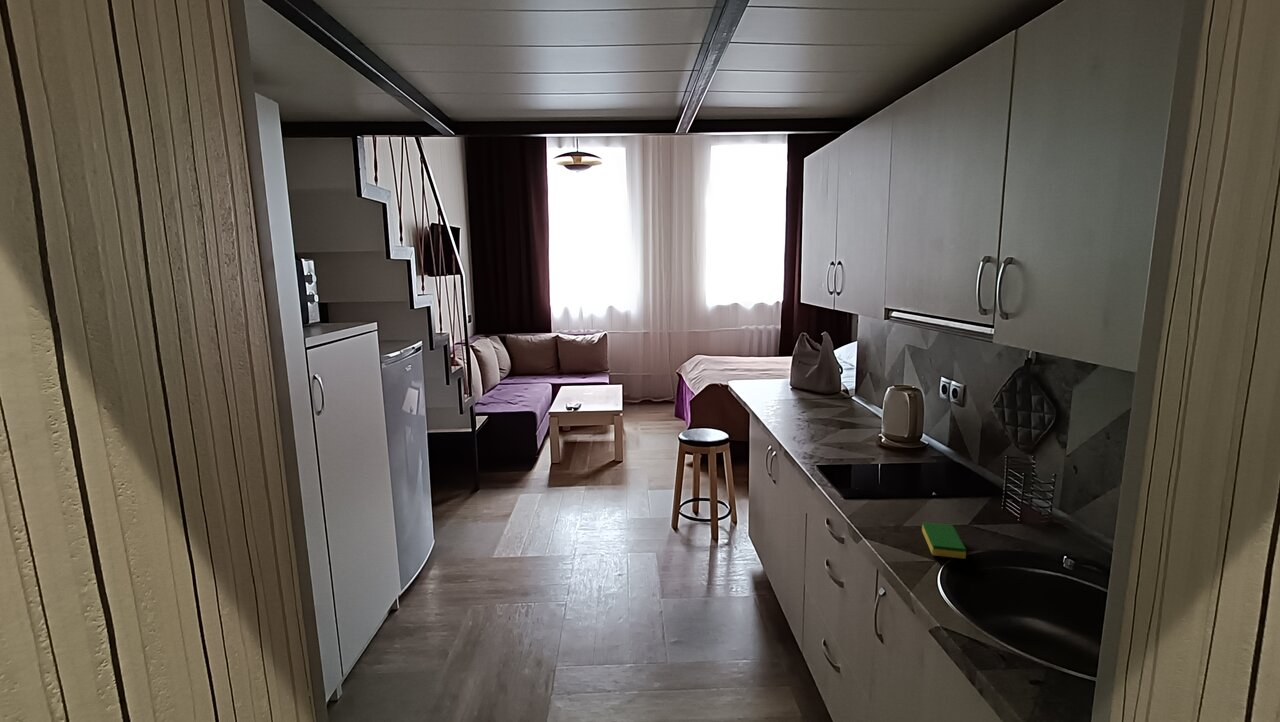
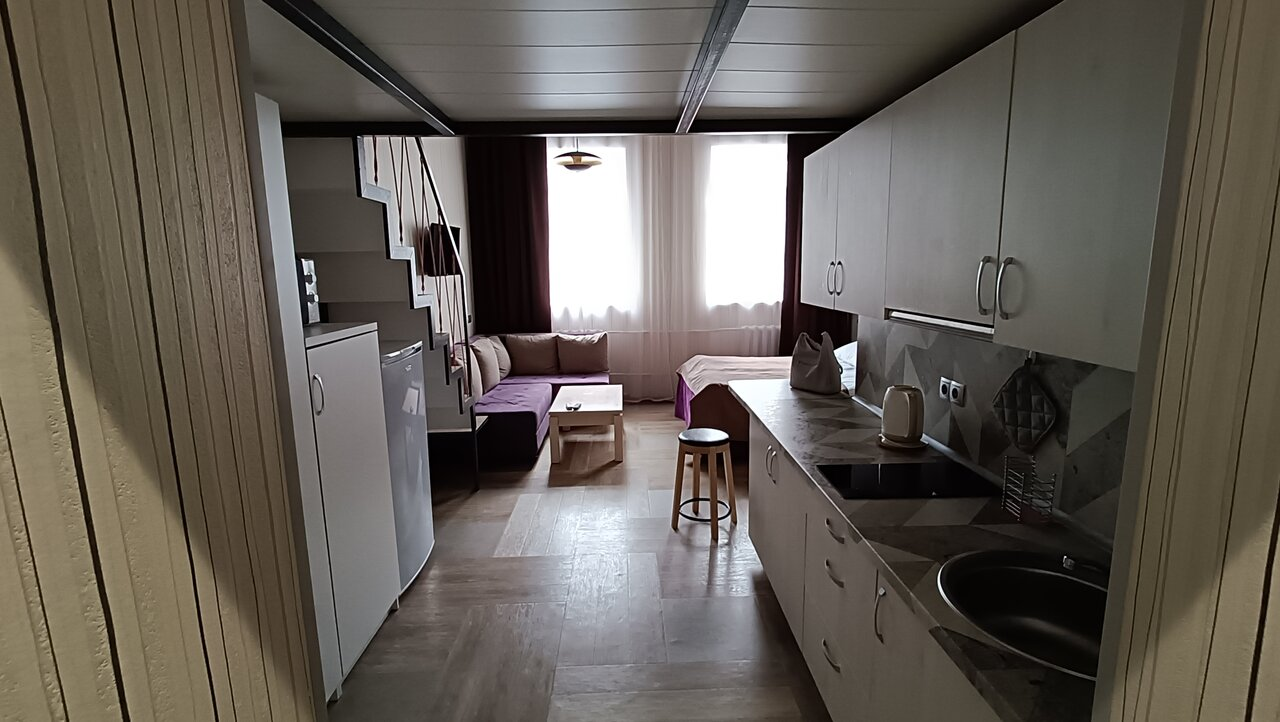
- dish sponge (942, 539)
